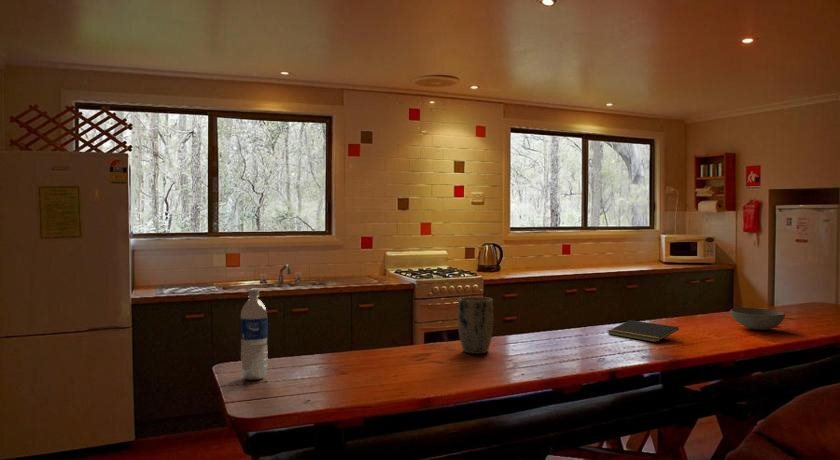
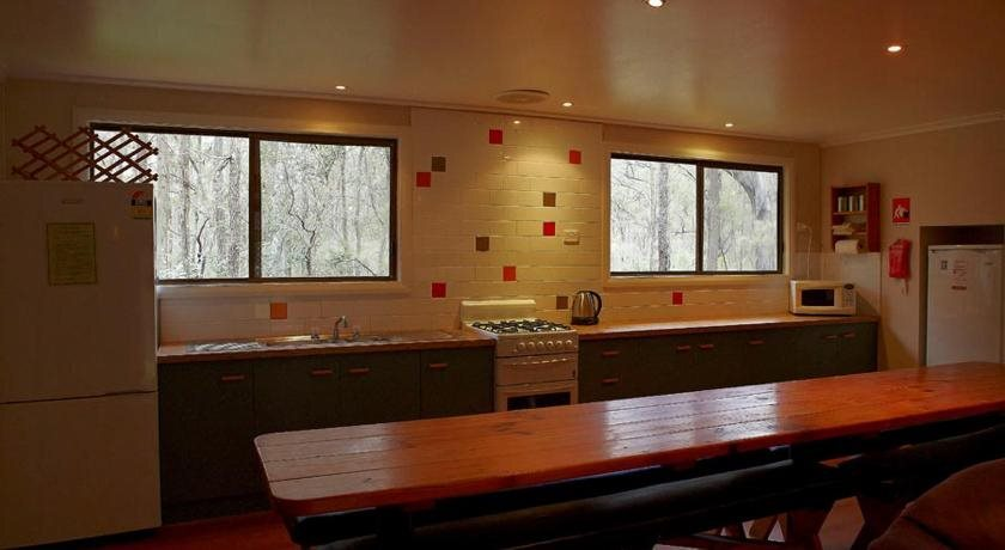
- plant pot (475, 325)
- water bottle (254, 333)
- bowl (757, 320)
- notepad (642, 330)
